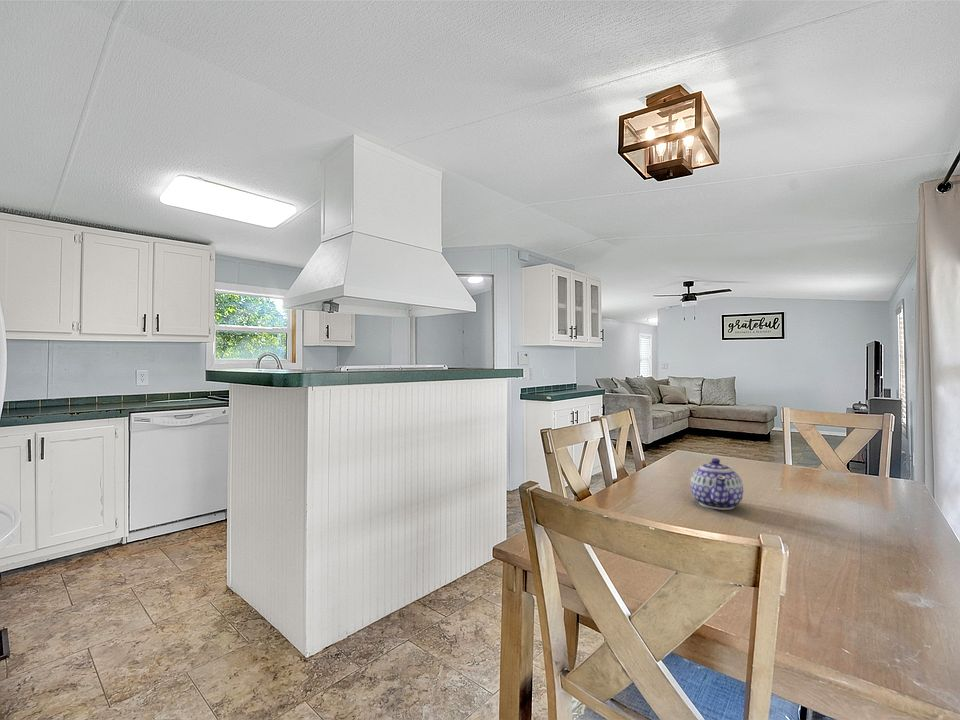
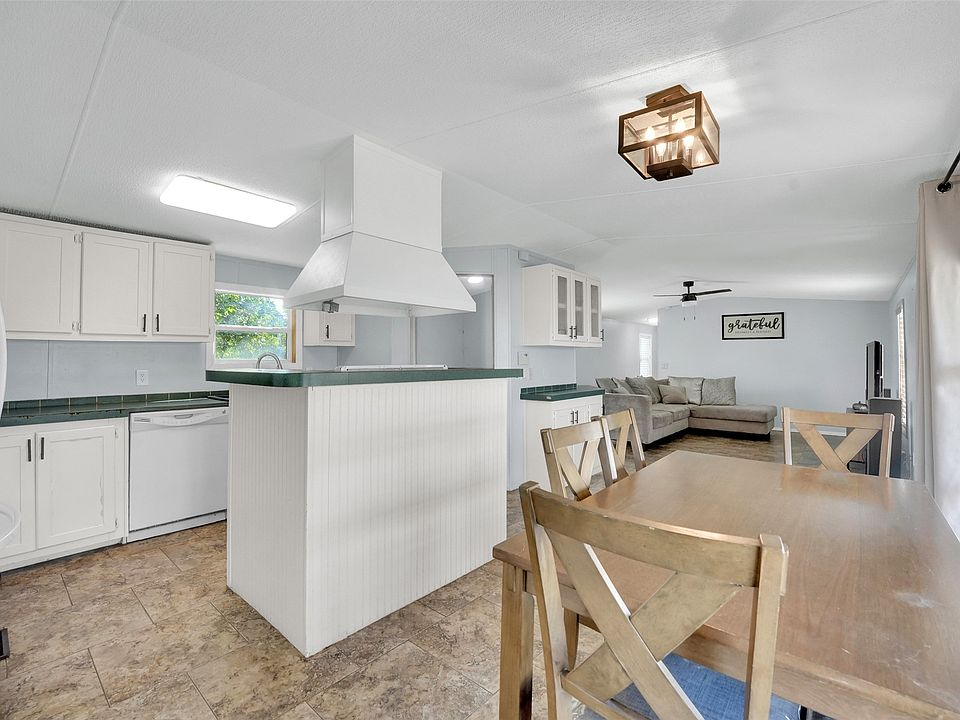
- teapot (716, 481)
